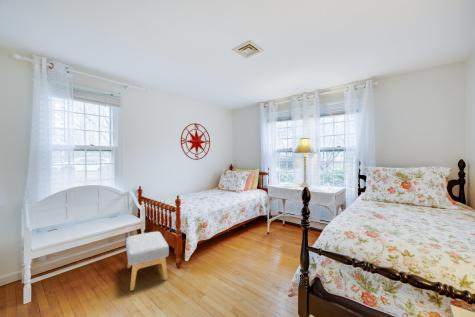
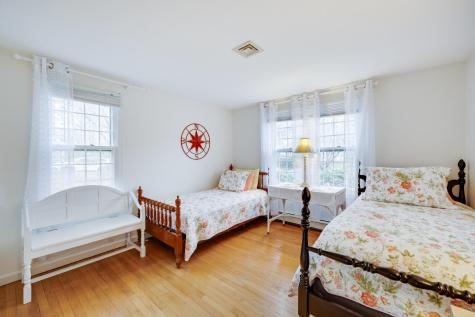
- footstool (146, 256)
